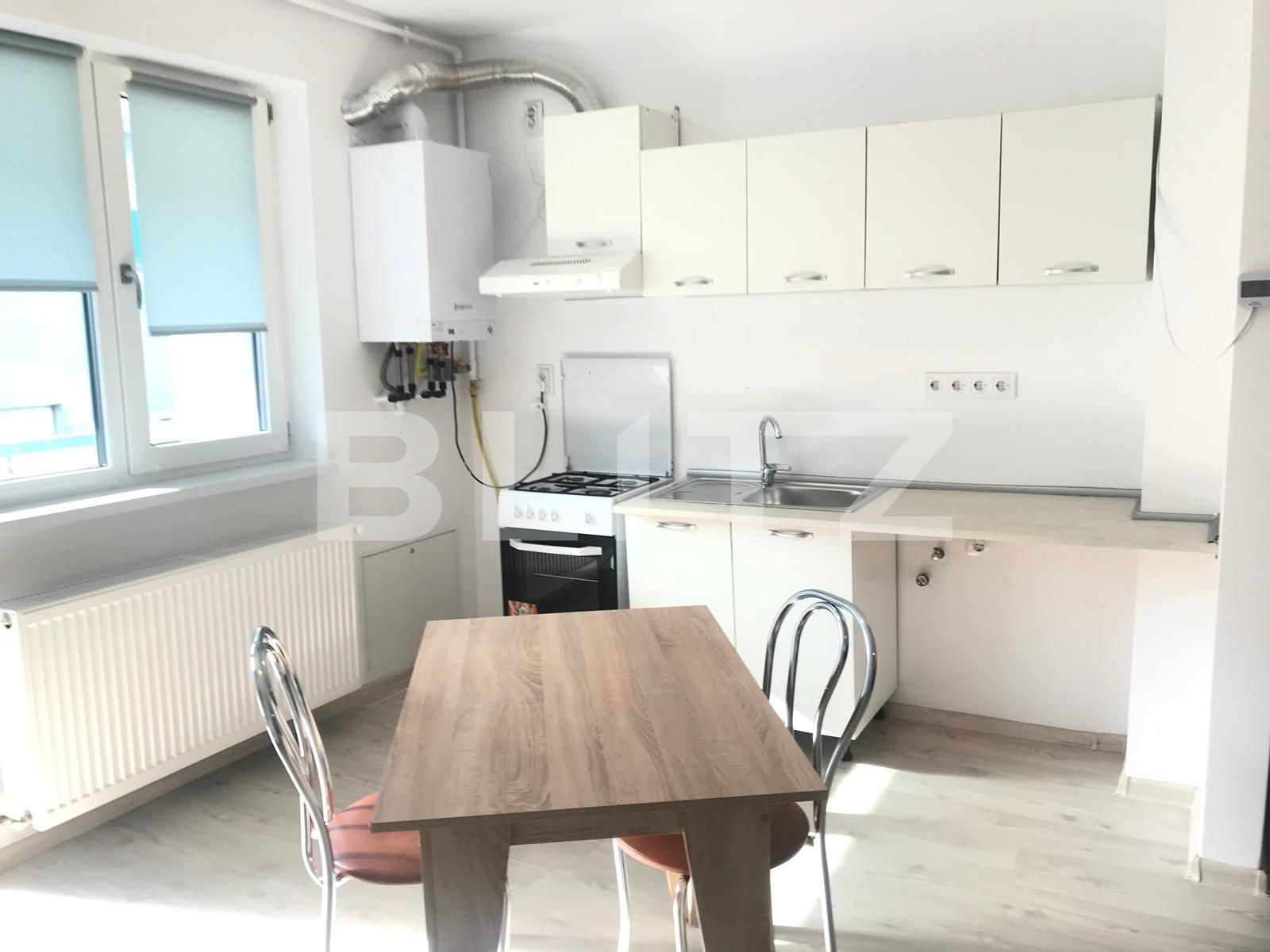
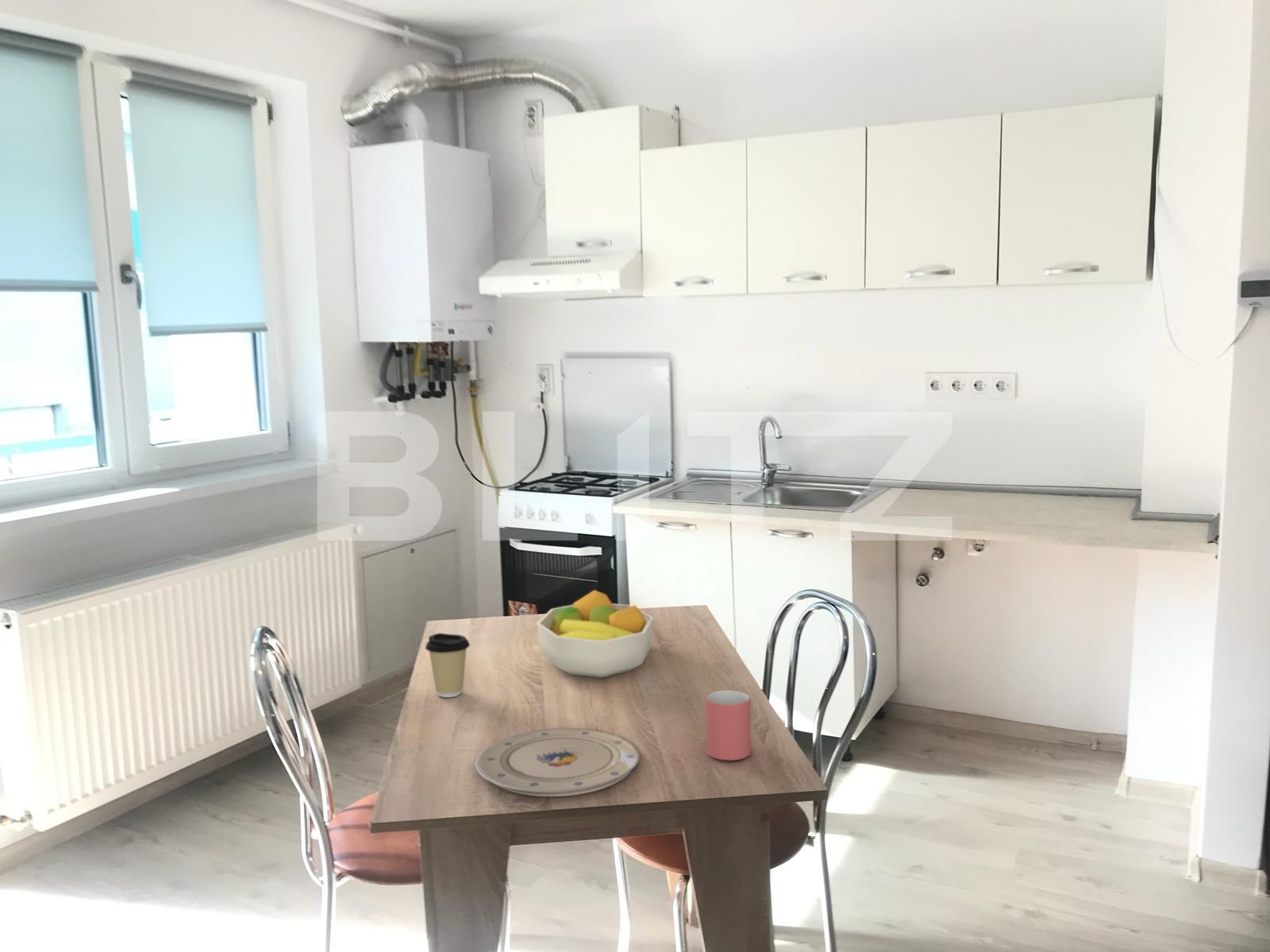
+ plate (558, 761)
+ fruit bowl (595, 631)
+ coffee cup (448, 665)
+ mug (726, 721)
